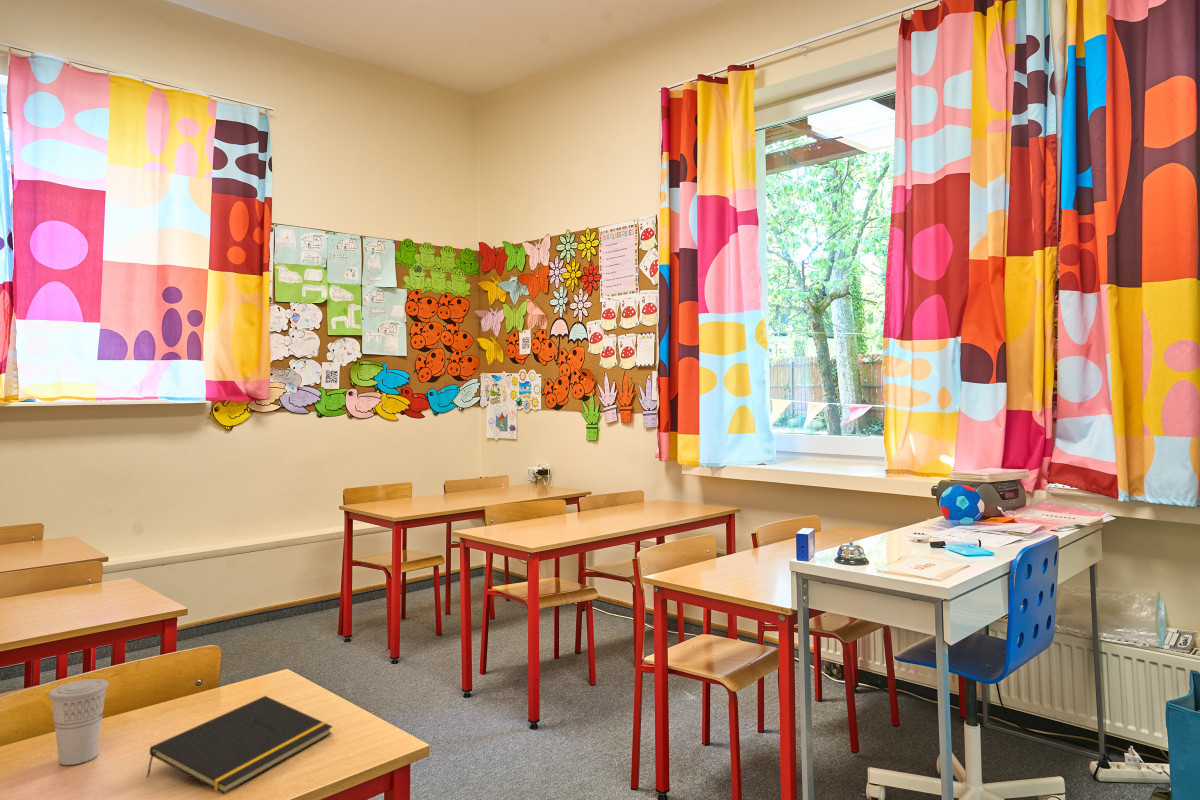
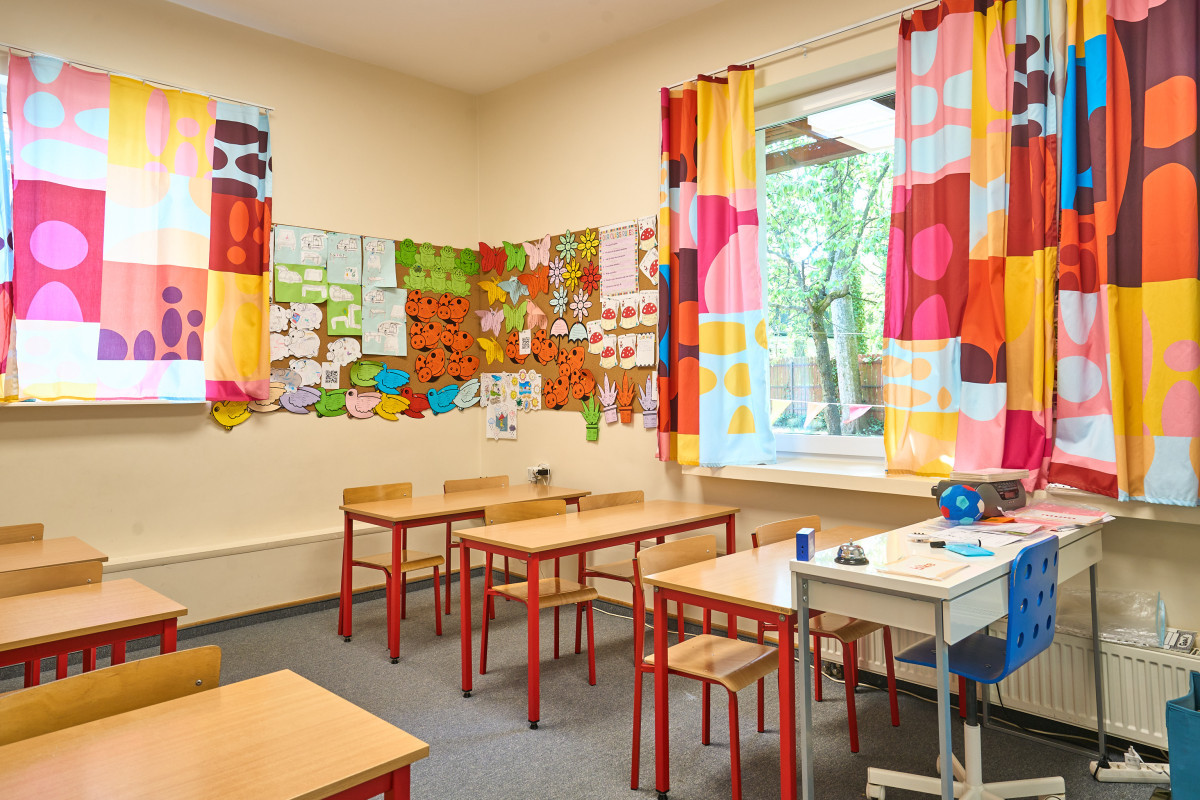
- cup (78, 721)
- notepad (246, 739)
